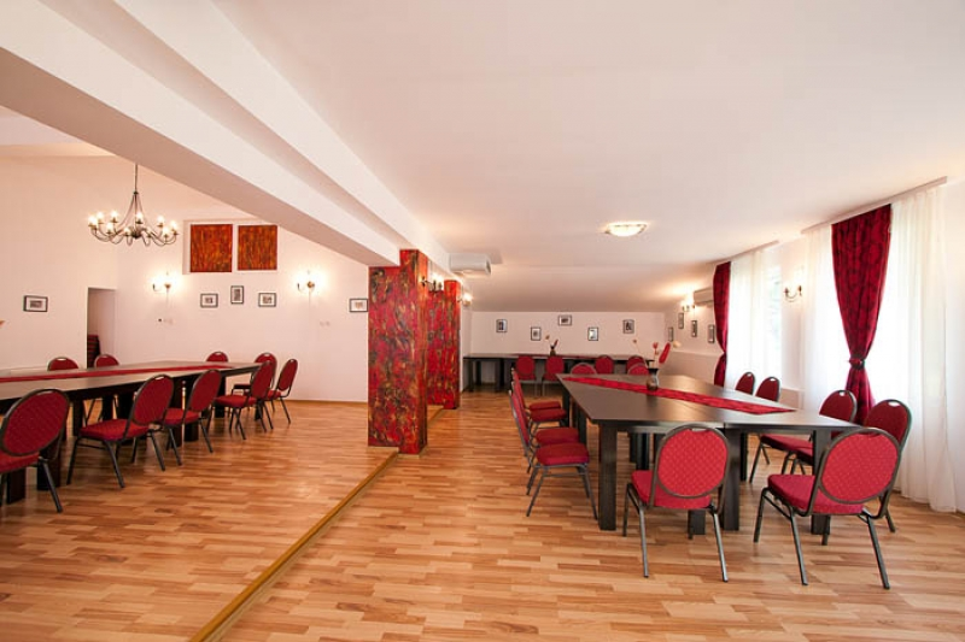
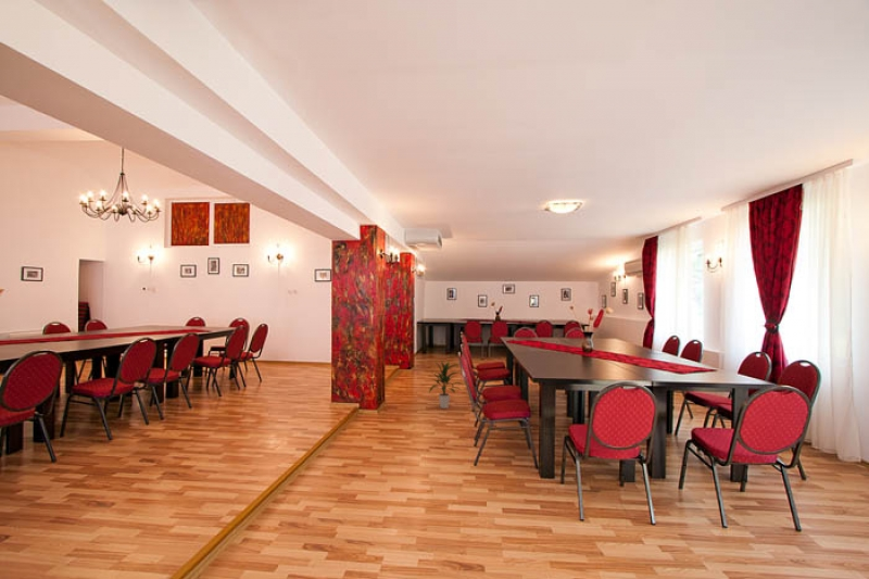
+ indoor plant (444, 382)
